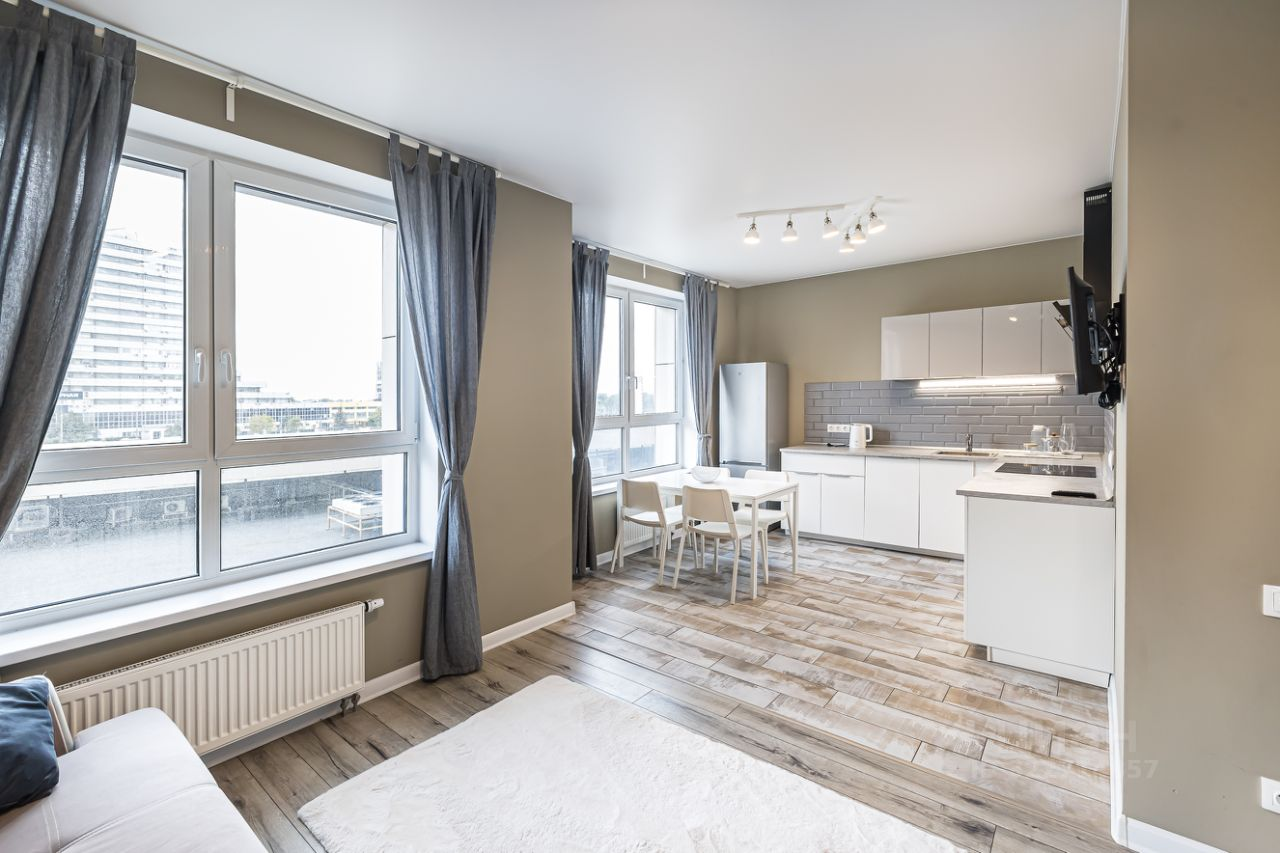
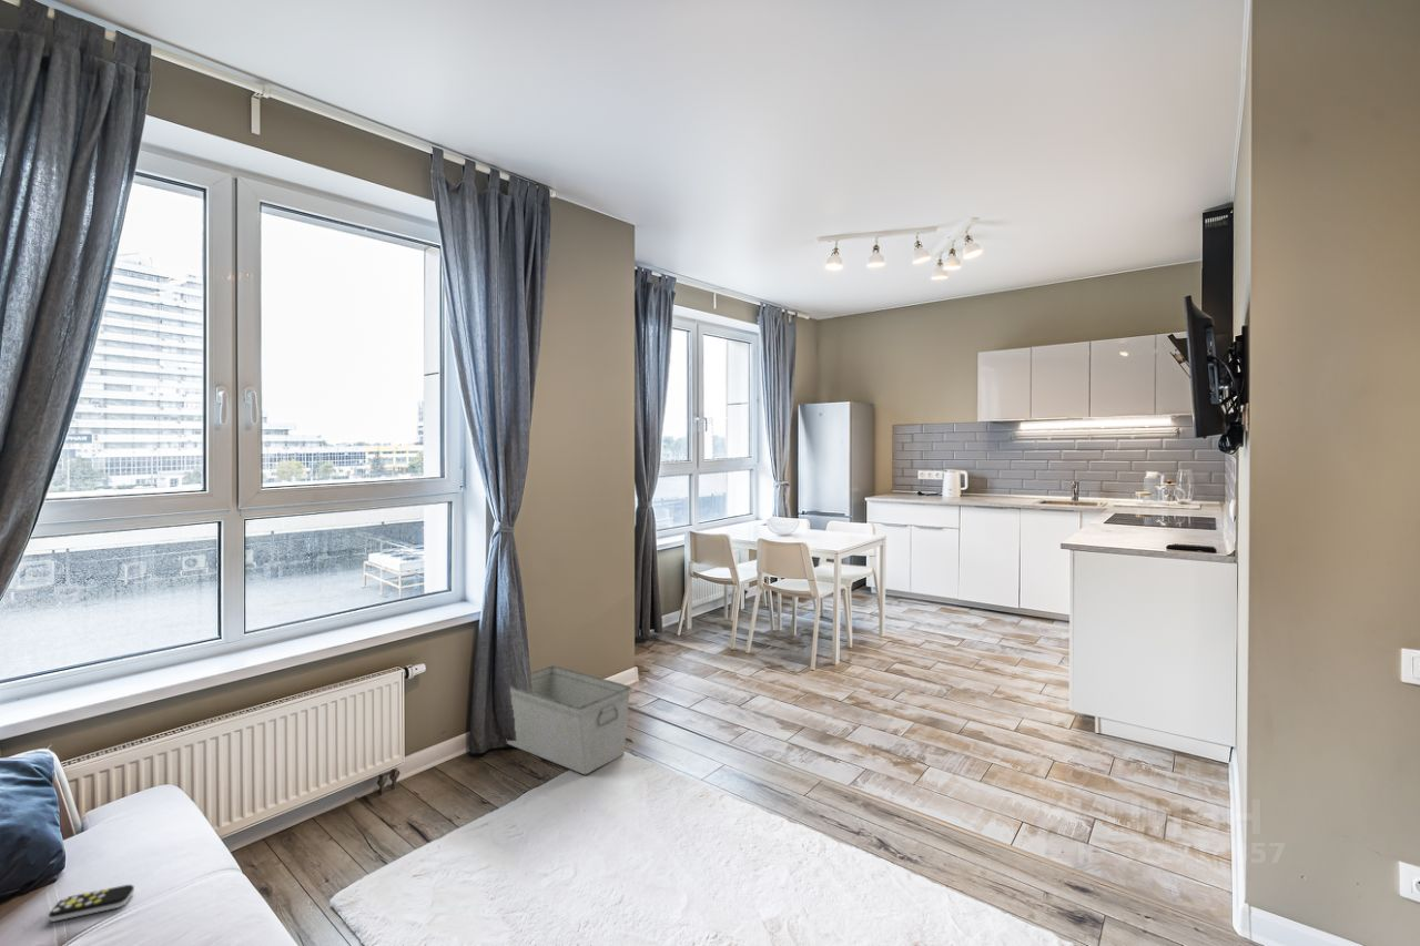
+ remote control (92, 902)
+ storage bin (565, 716)
